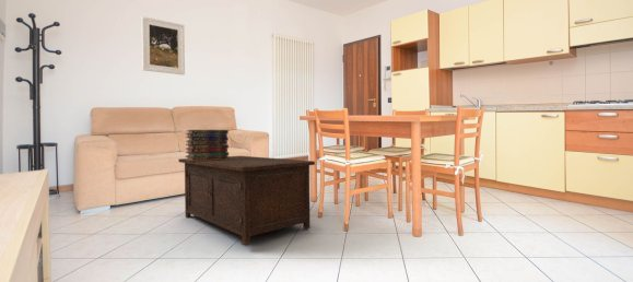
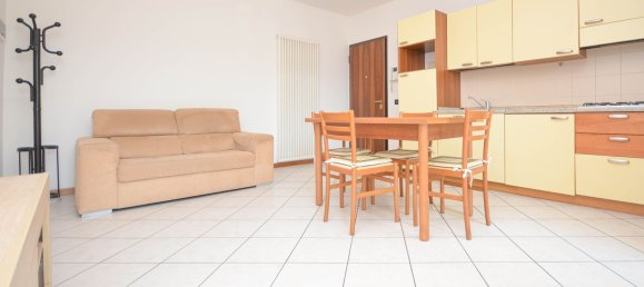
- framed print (164, 46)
- cabinet (242, 191)
- book stack (207, 144)
